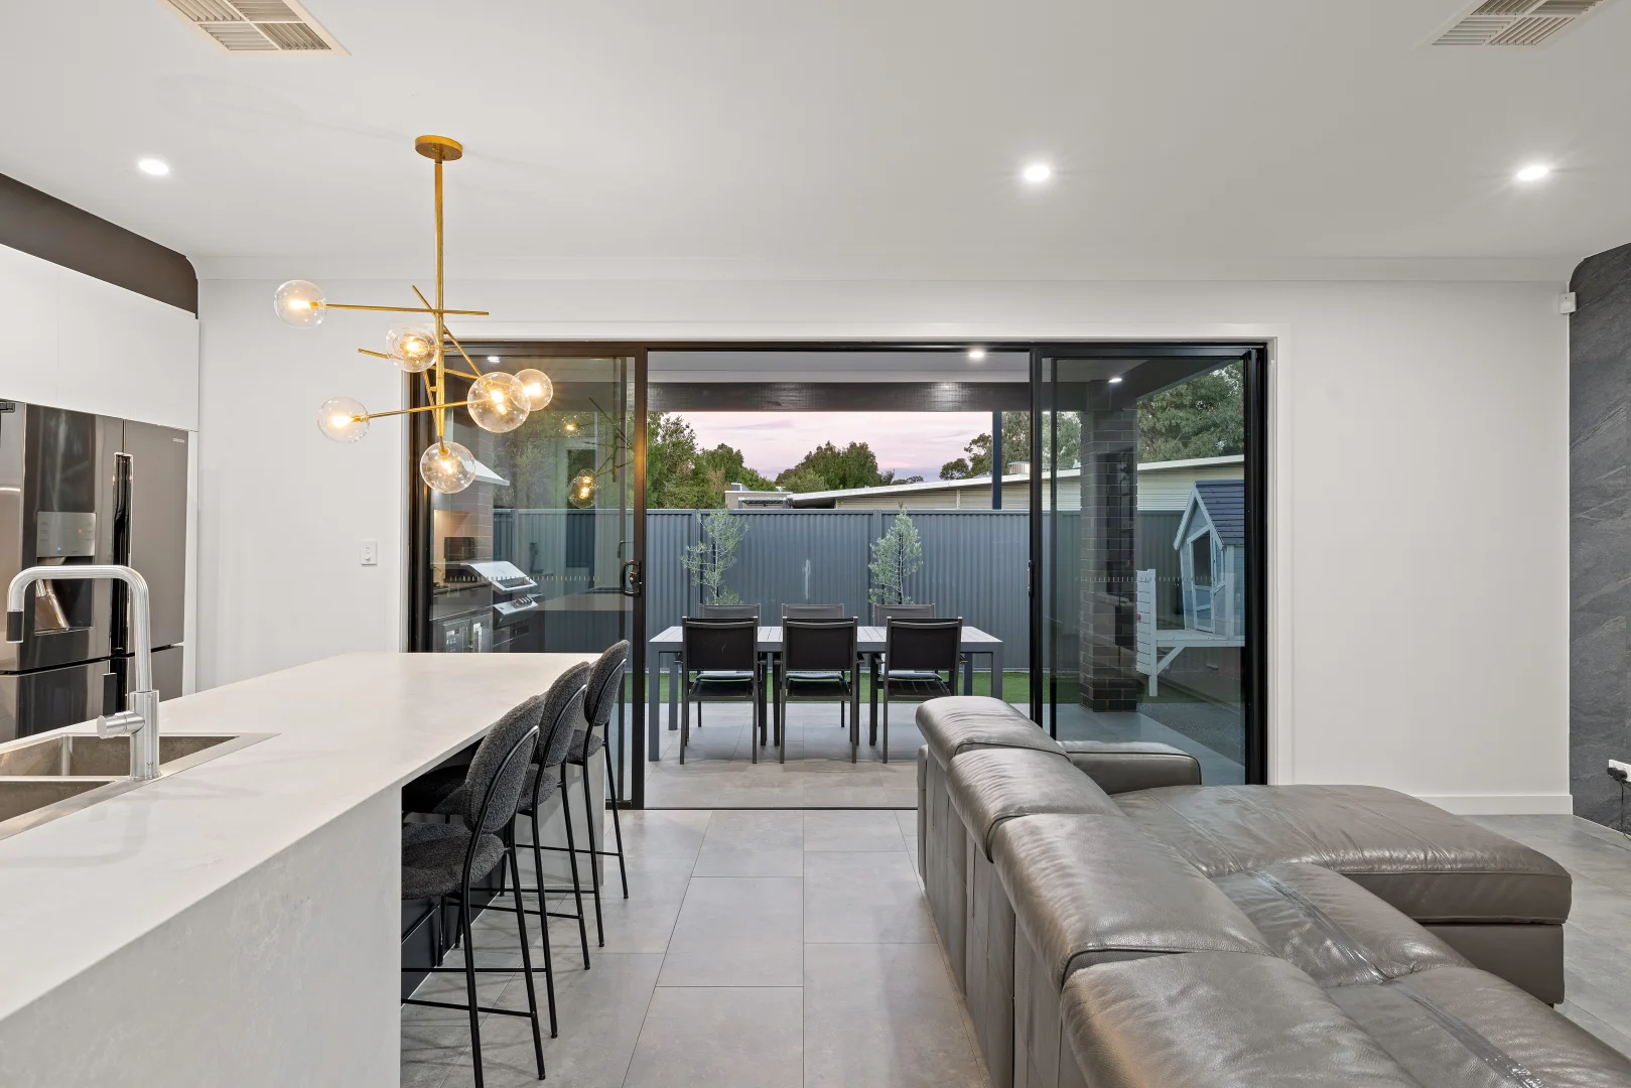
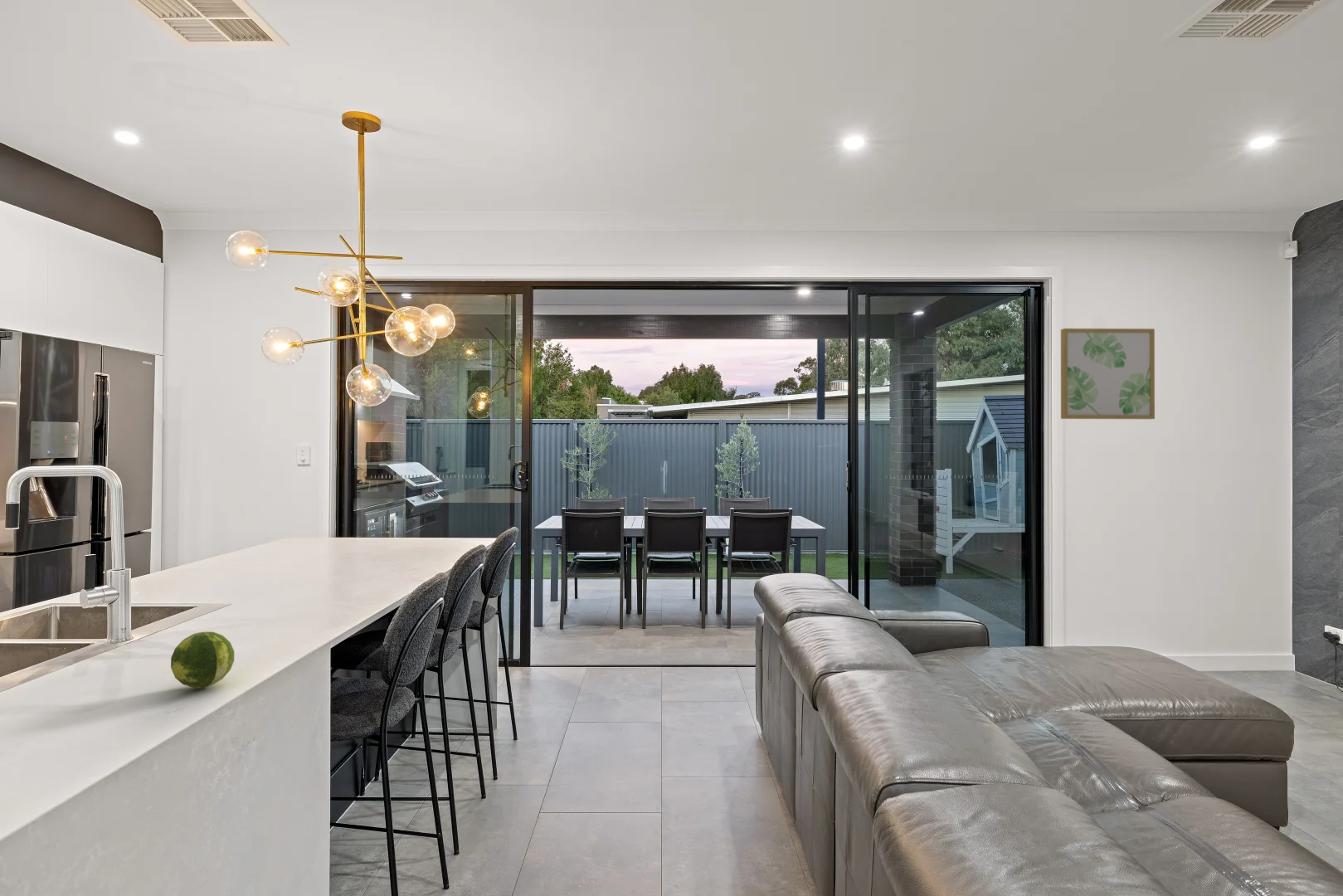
+ fruit (202, 659)
+ wall art (1107, 373)
